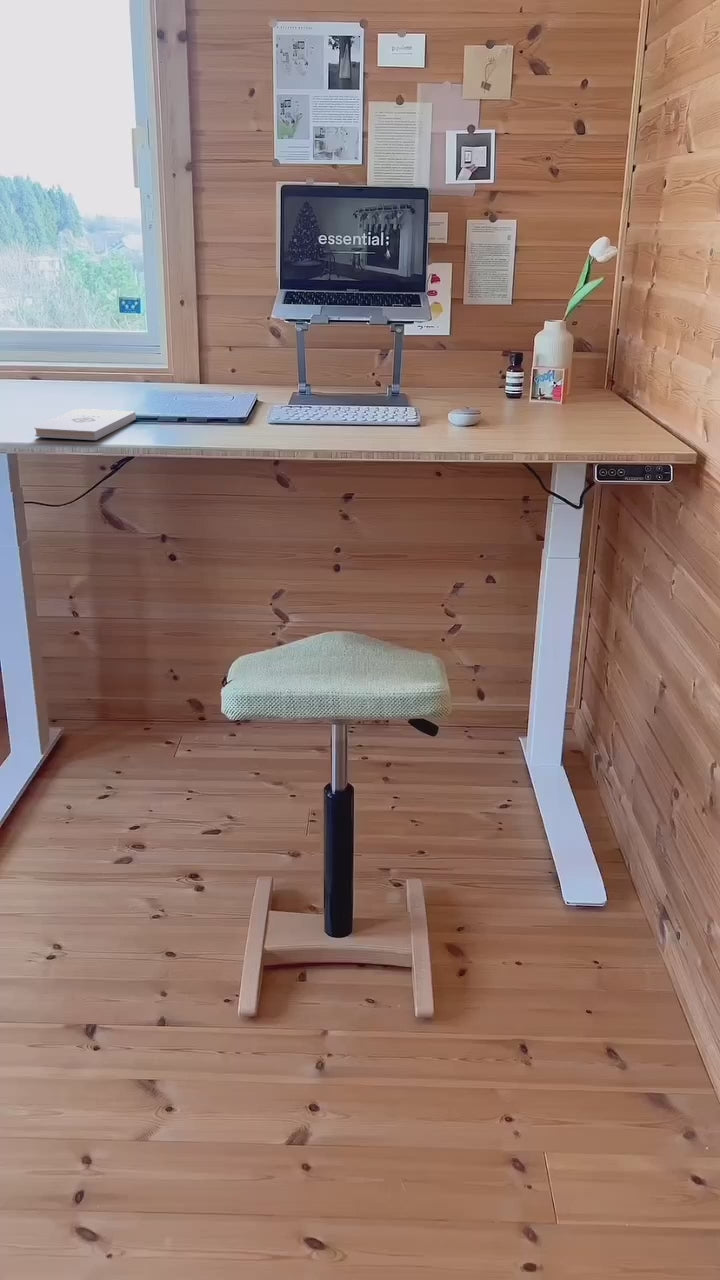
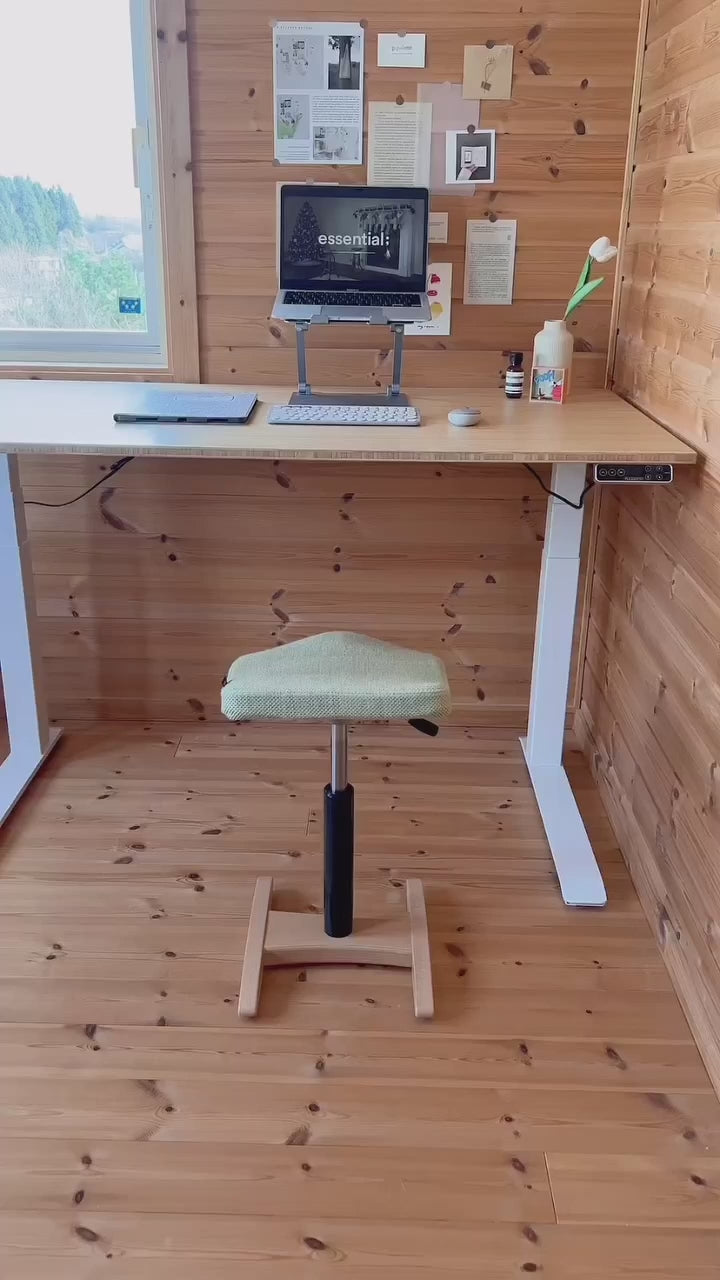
- notepad (86, 423)
